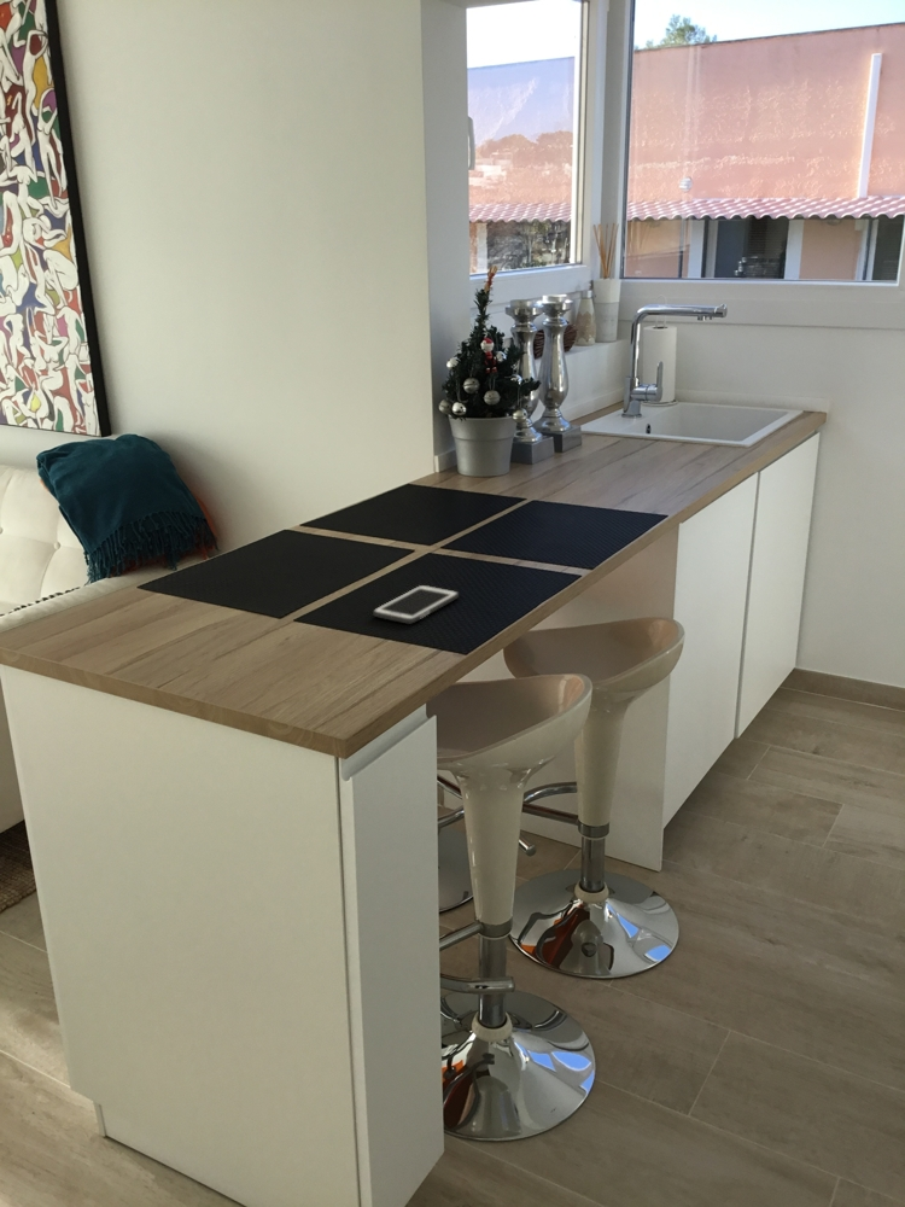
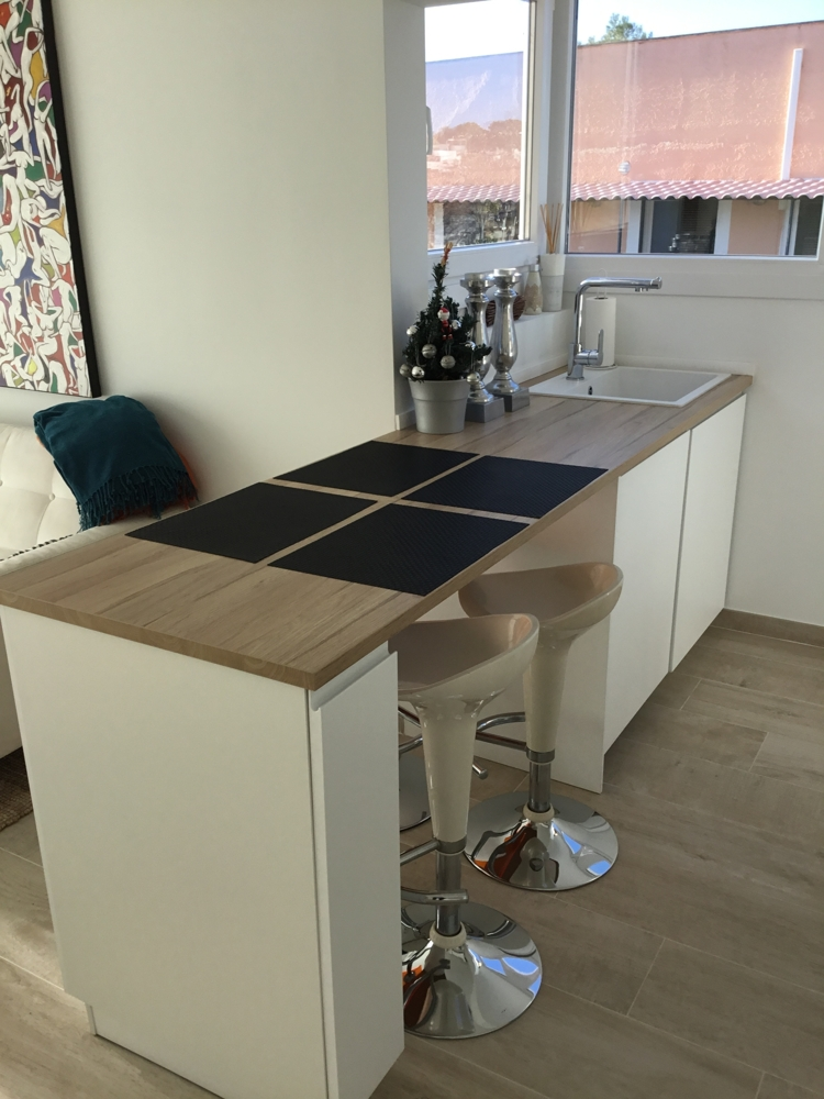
- cell phone (416, 604)
